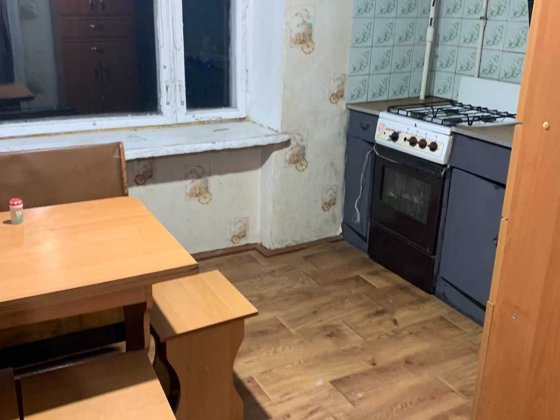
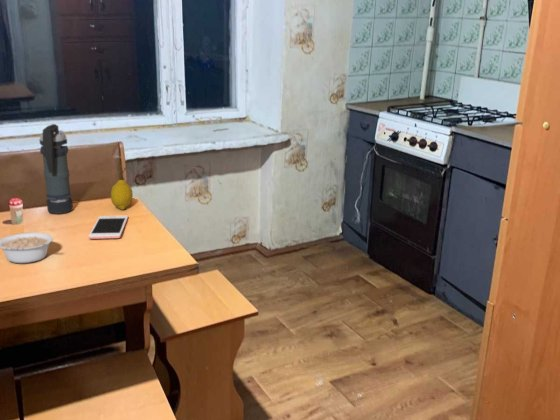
+ smoke grenade (55, 169)
+ fruit (121, 194)
+ legume (28, 247)
+ cell phone (109, 226)
